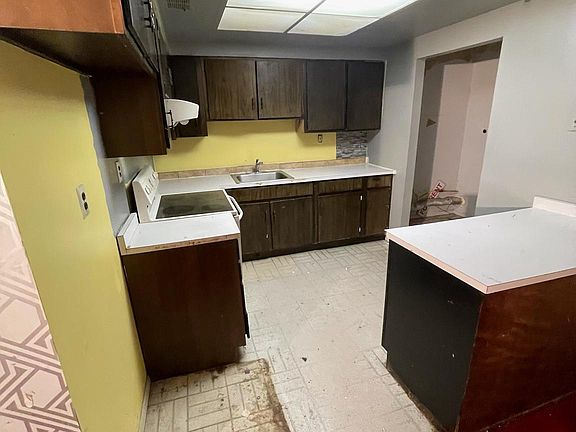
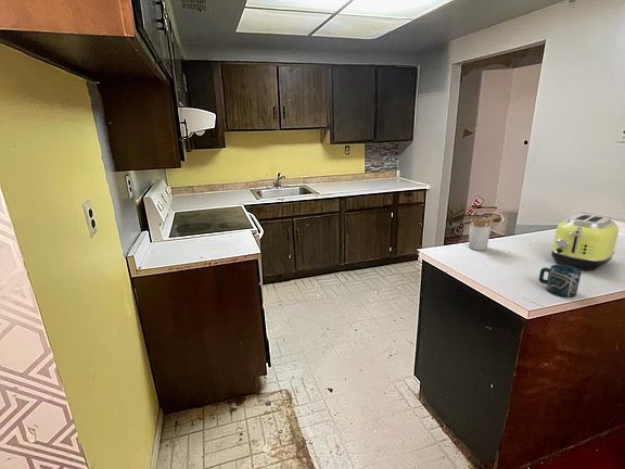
+ cup (558, 279)
+ toaster (584, 240)
+ utensil holder (479, 231)
